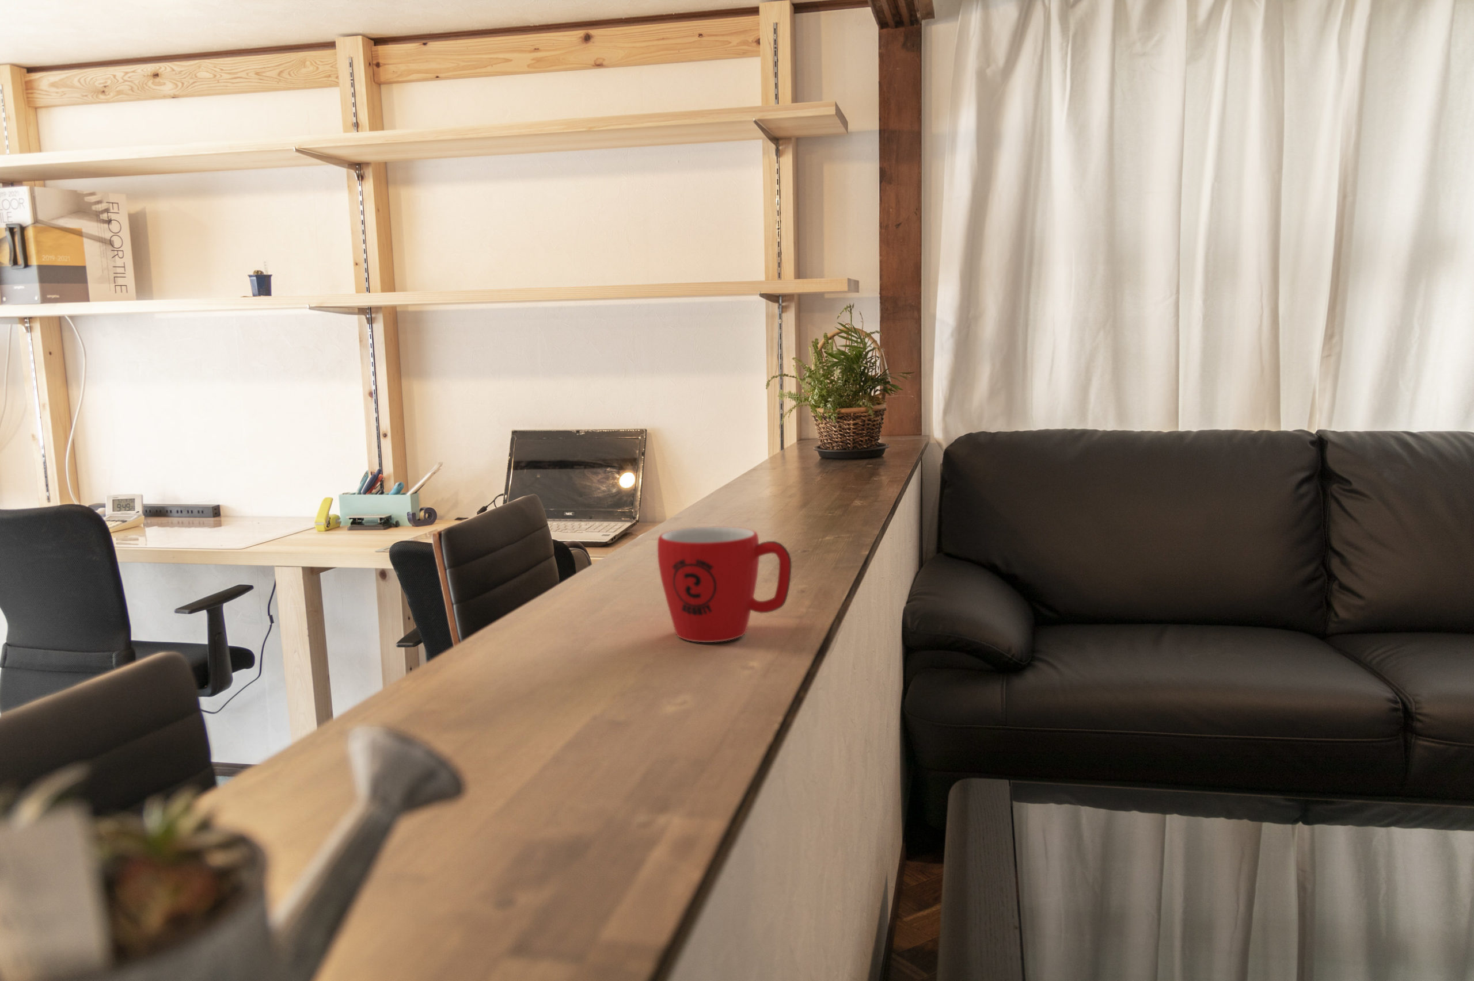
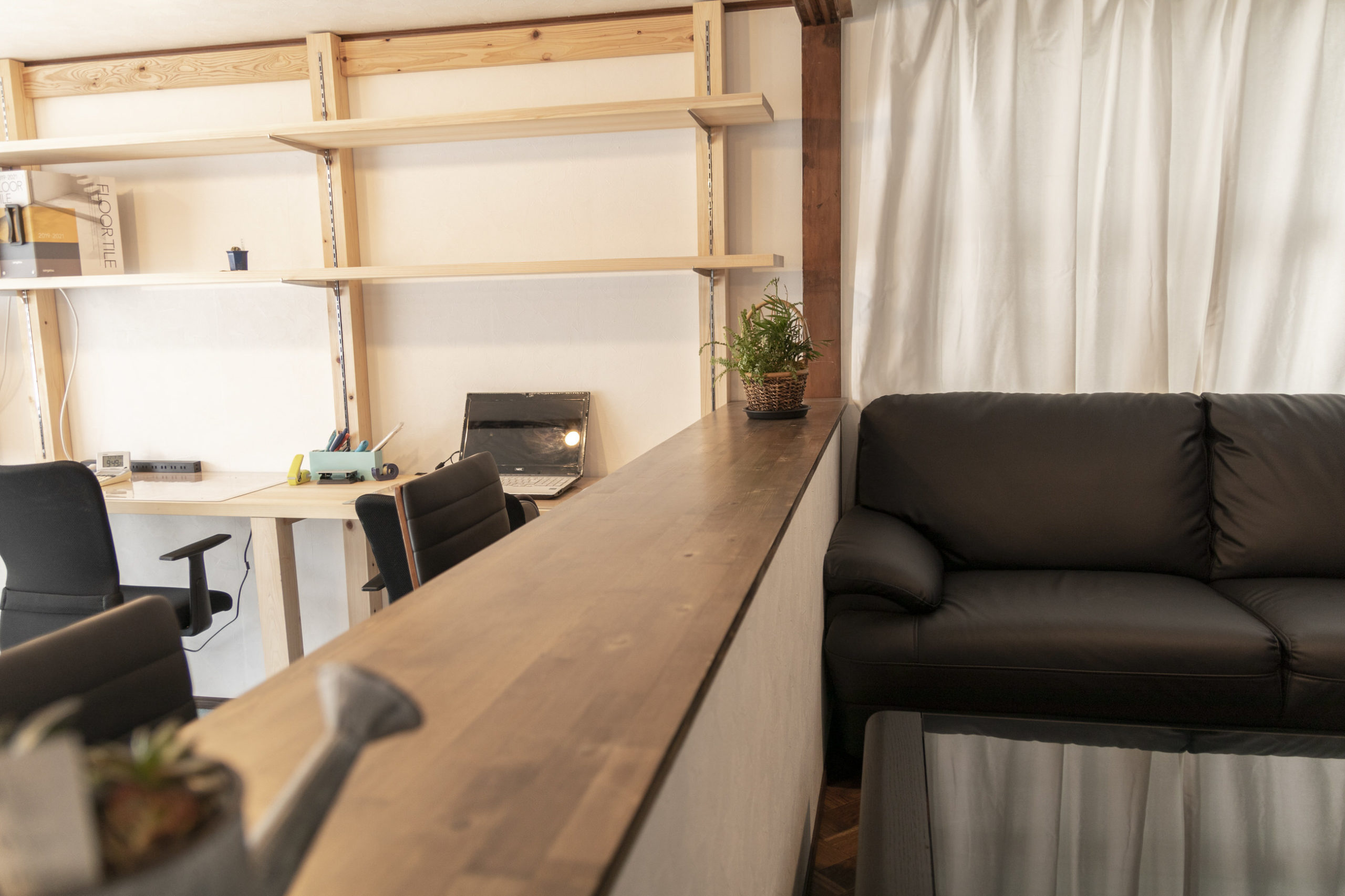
- mug (725, 585)
